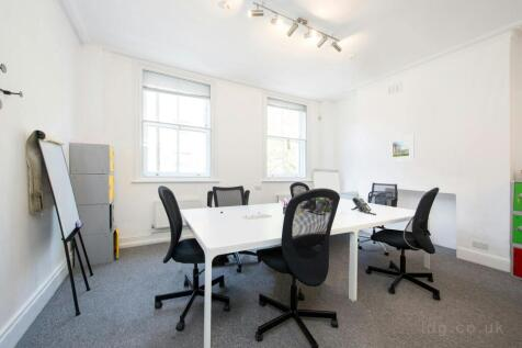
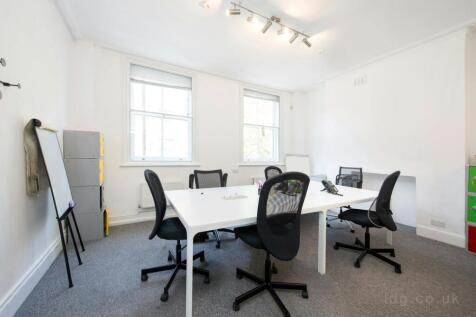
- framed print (400, 148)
